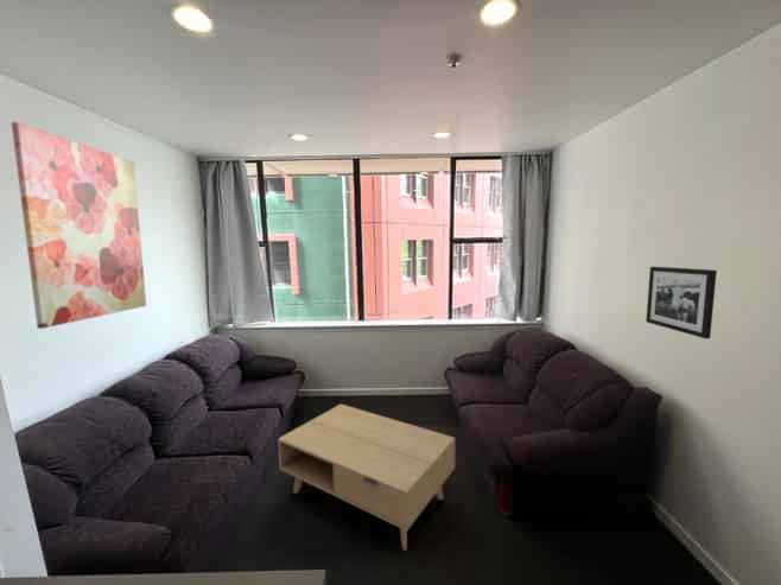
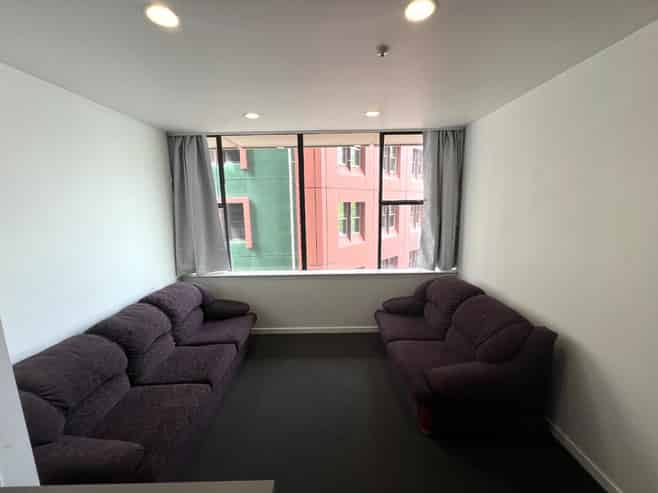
- wall art (93, 233)
- coffee table (367, 466)
- picture frame (677, 299)
